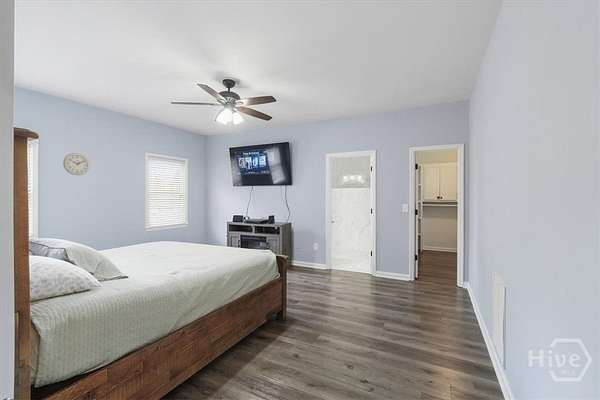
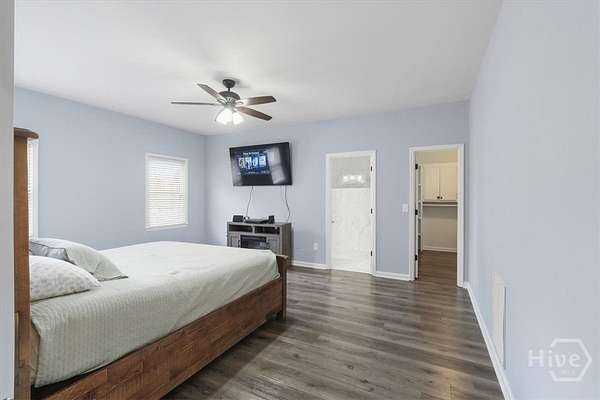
- wall clock (77, 164)
